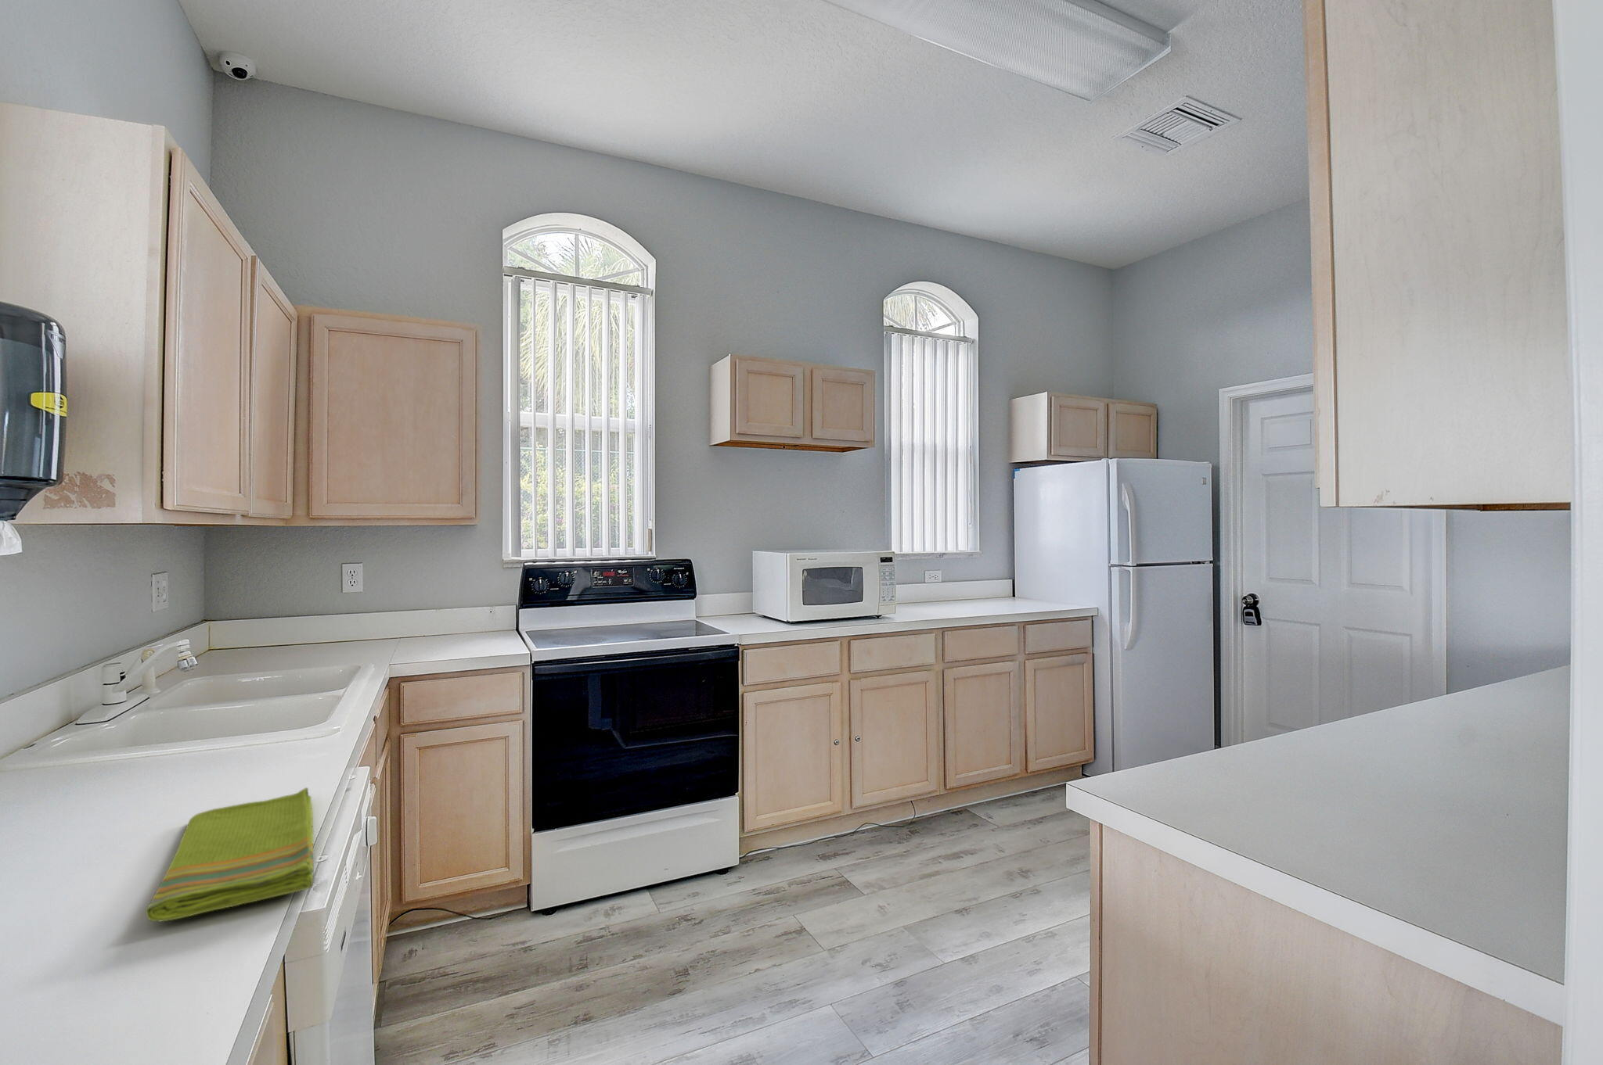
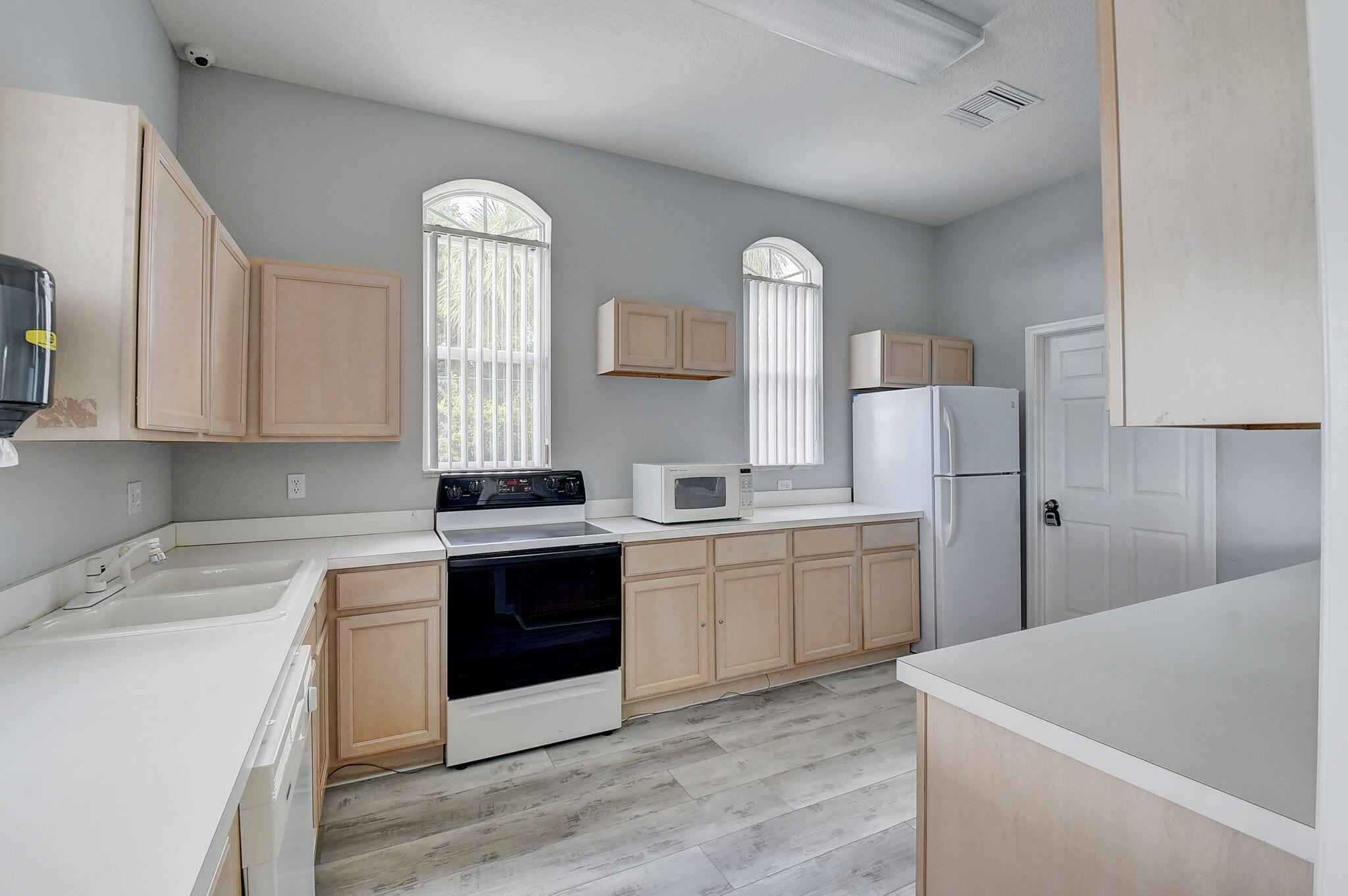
- dish towel (244, 843)
